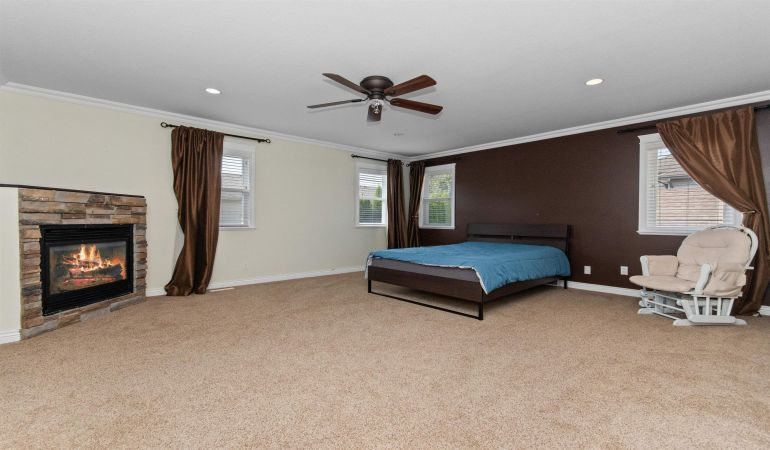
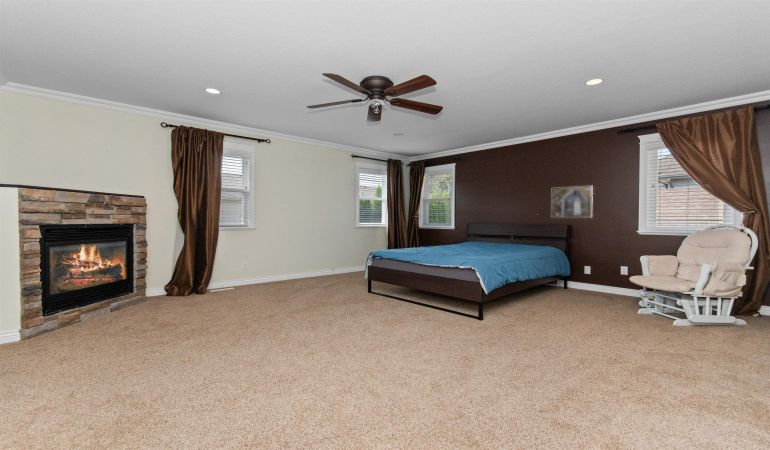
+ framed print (571, 202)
